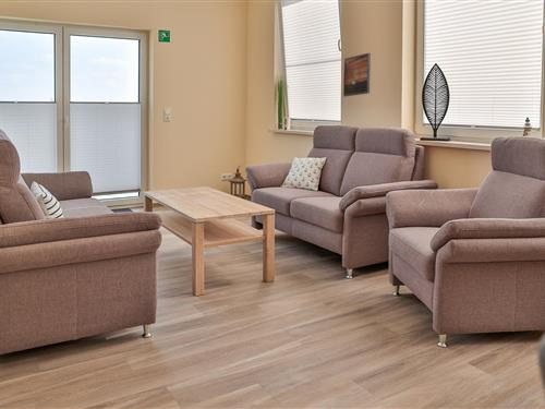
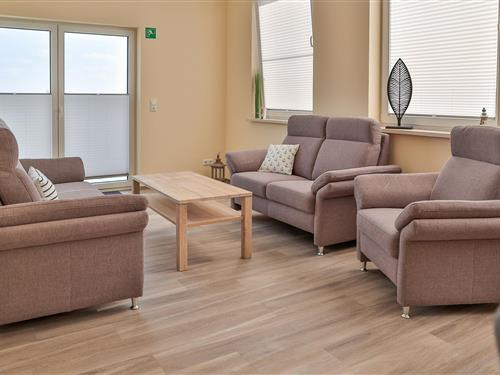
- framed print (356, 75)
